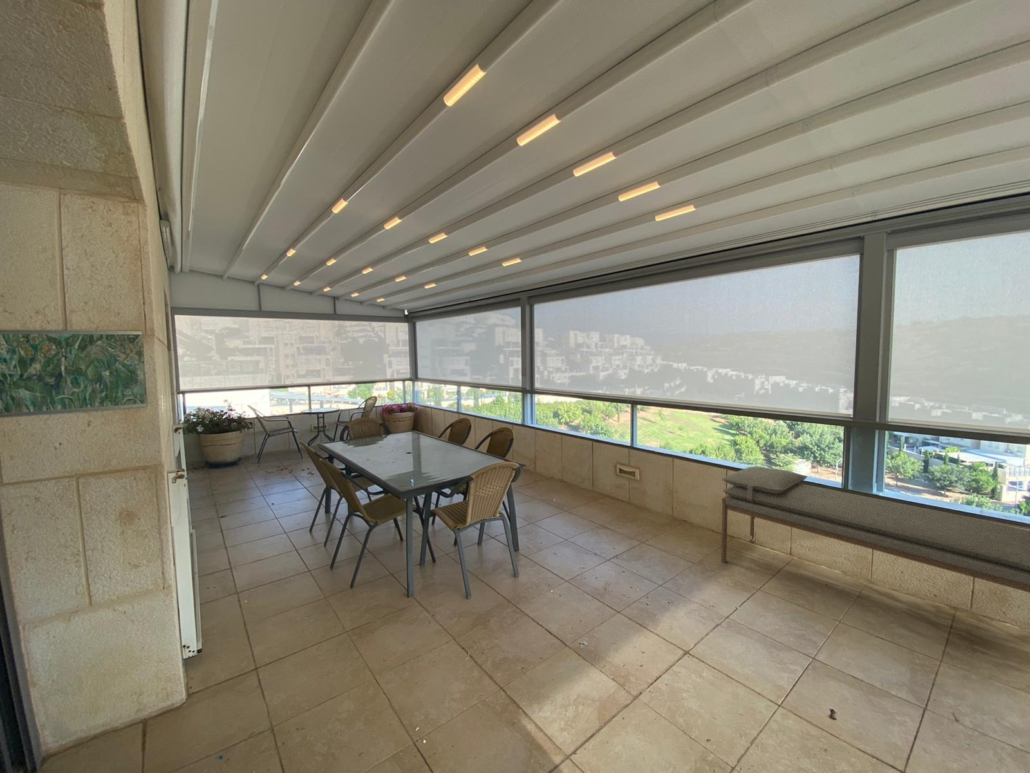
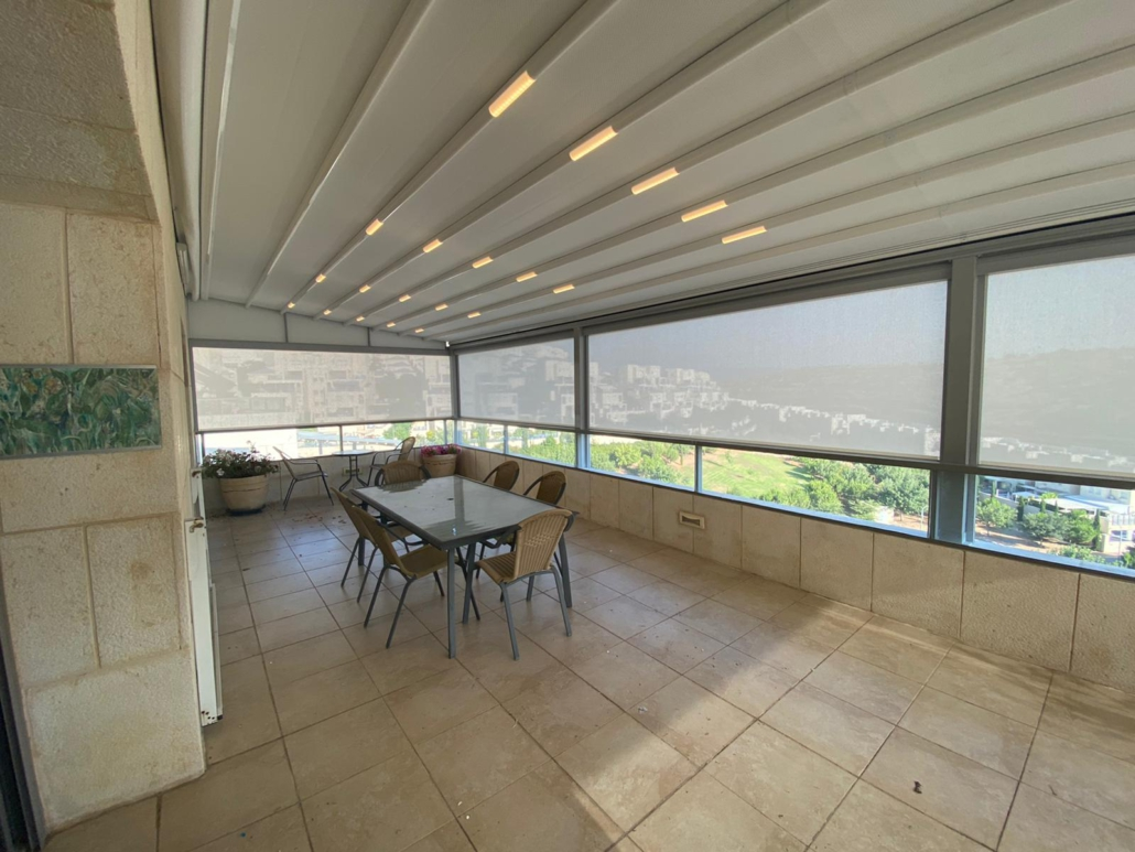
- bench (861, 542)
